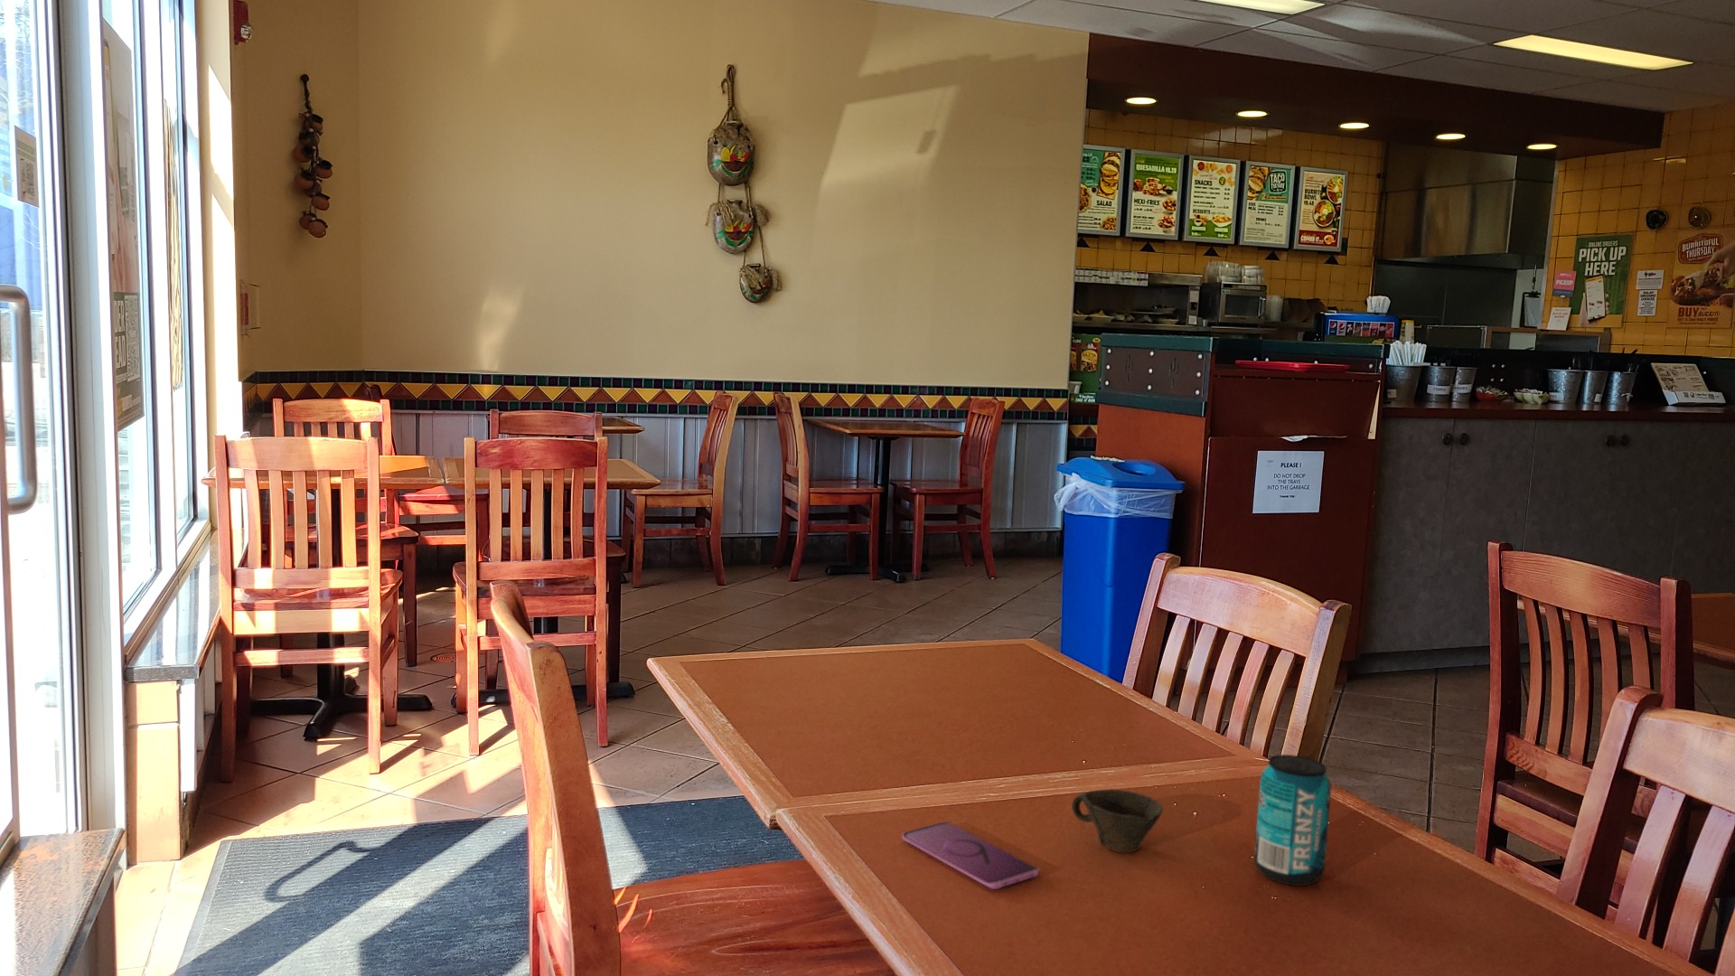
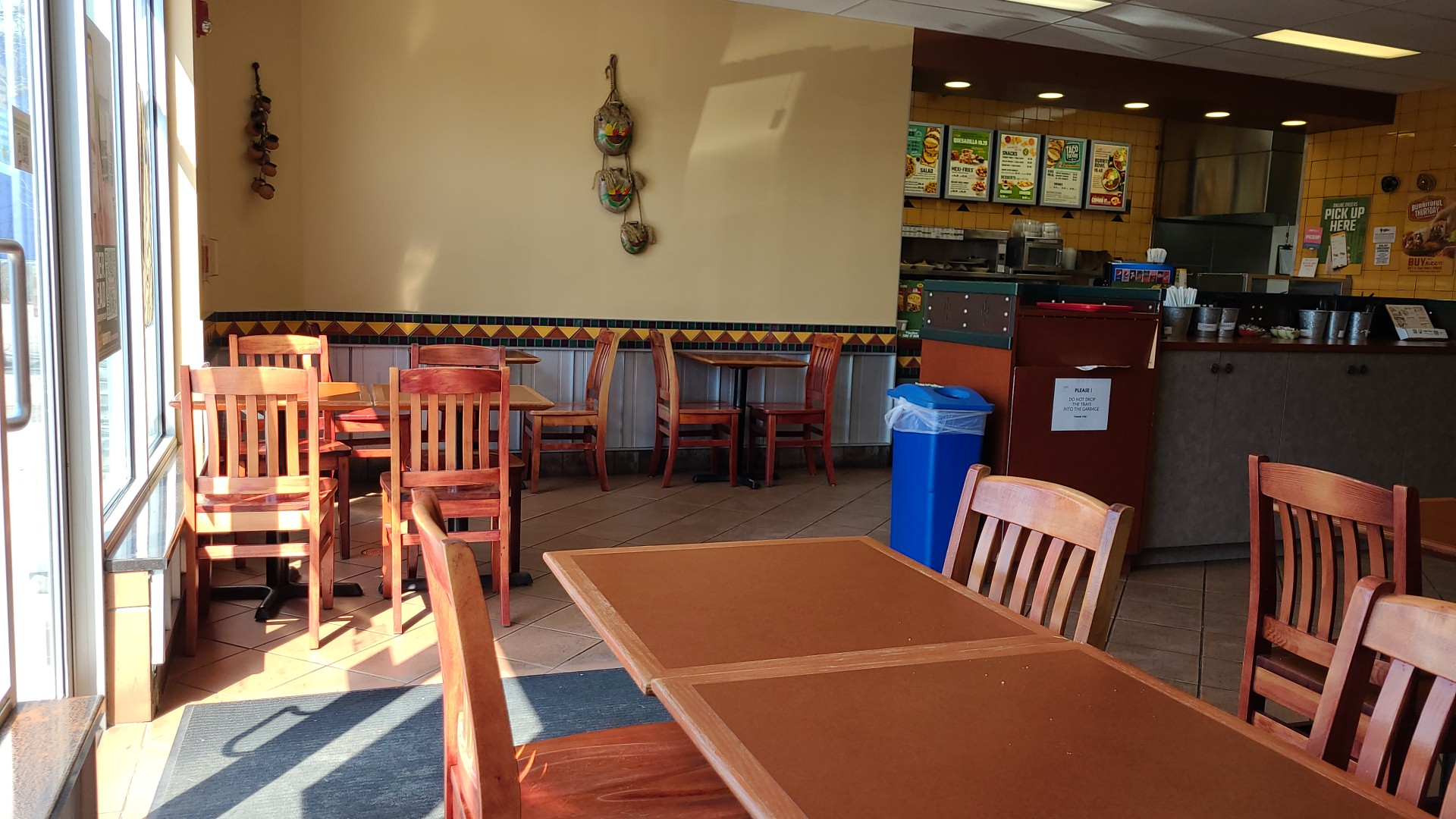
- smartphone (968, 853)
- cup (1117, 821)
- beverage can (1292, 819)
